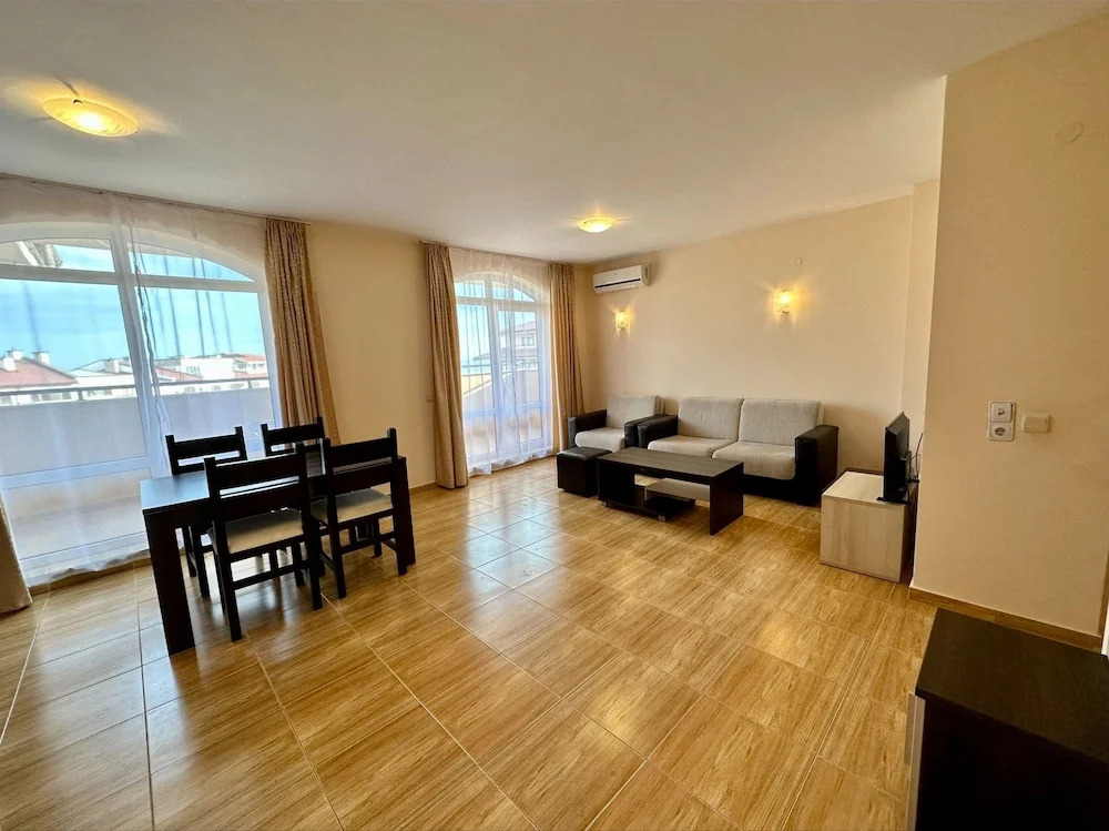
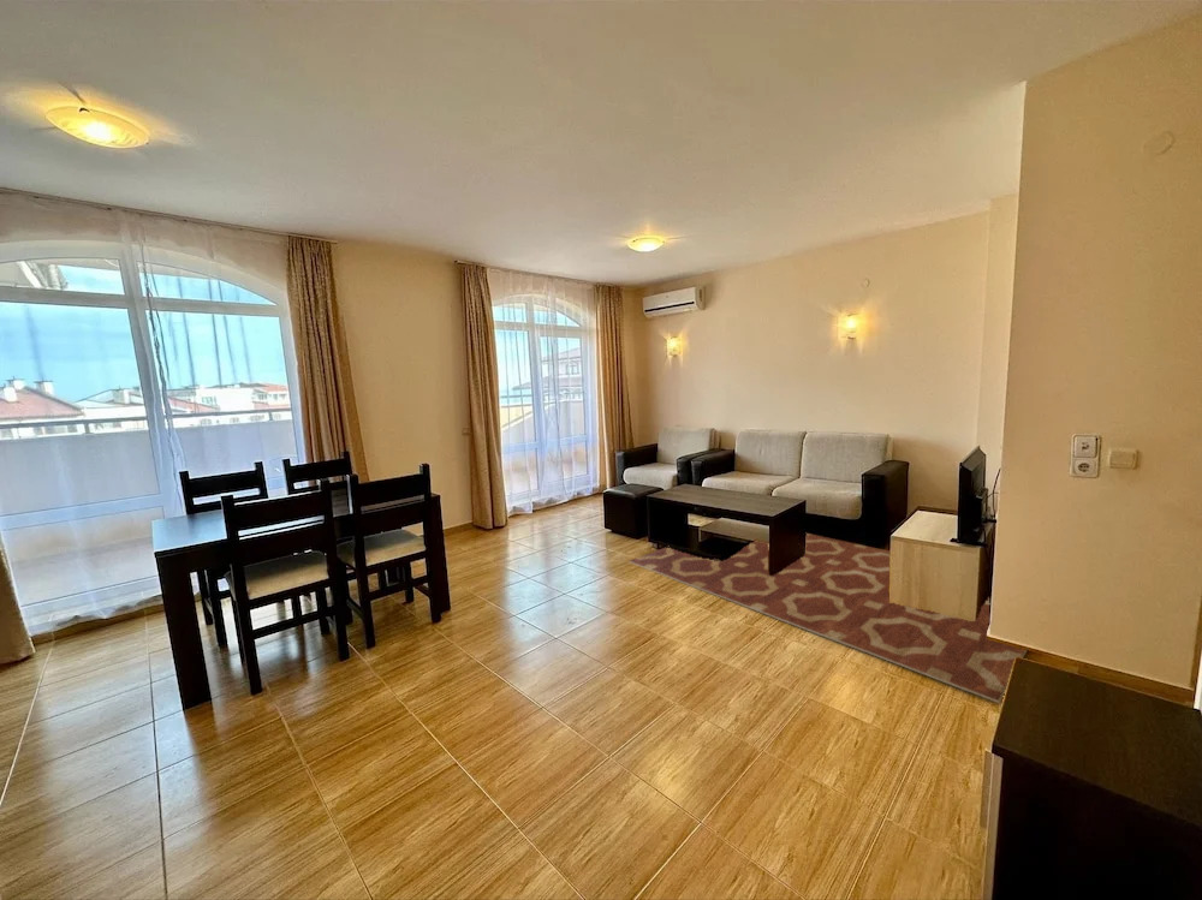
+ rug (817, 573)
